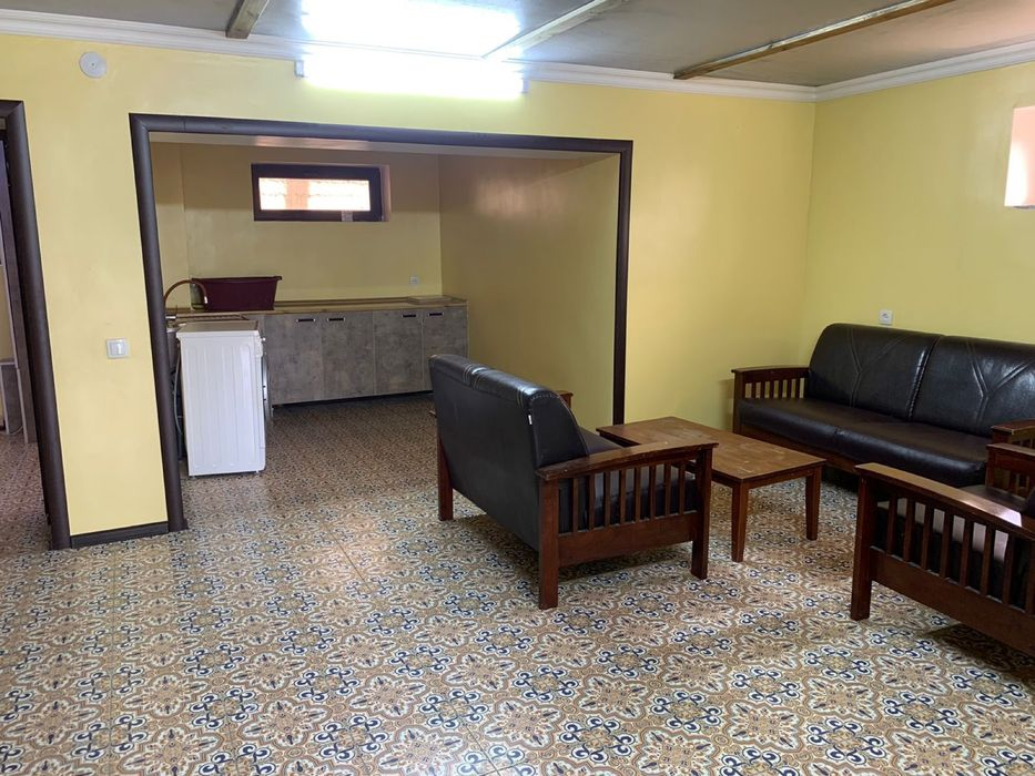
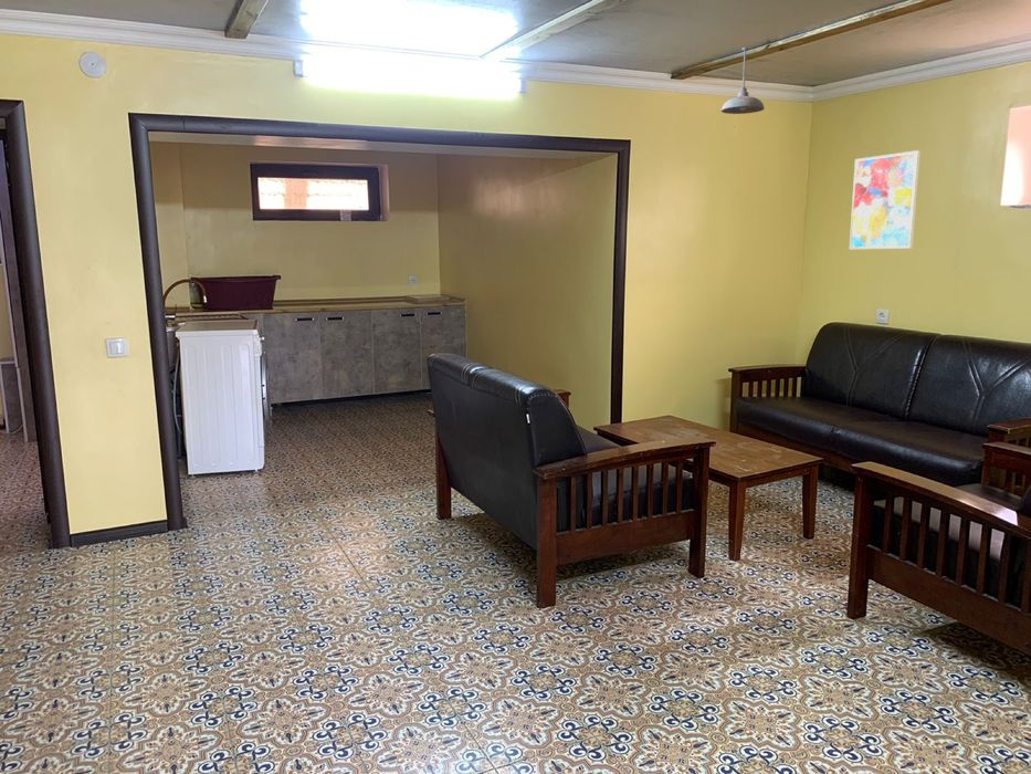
+ pendant light (744, 79)
+ wall art (883, 202)
